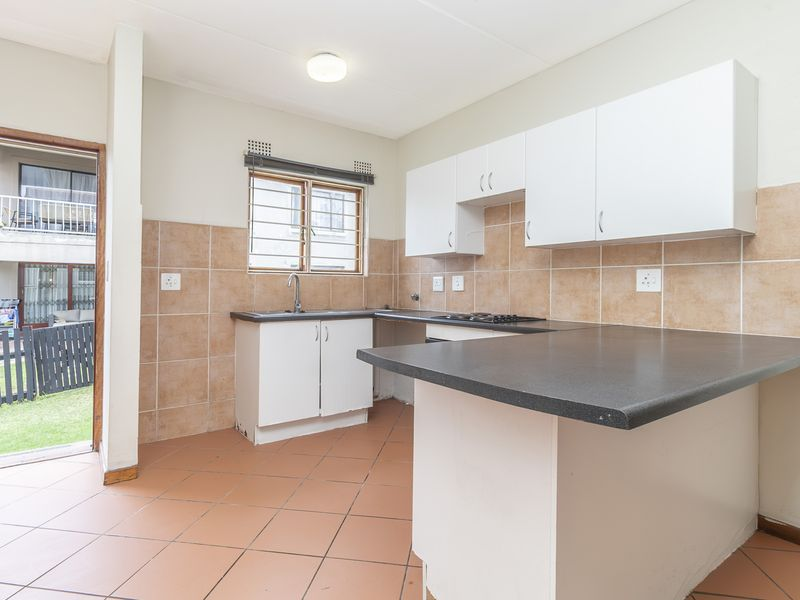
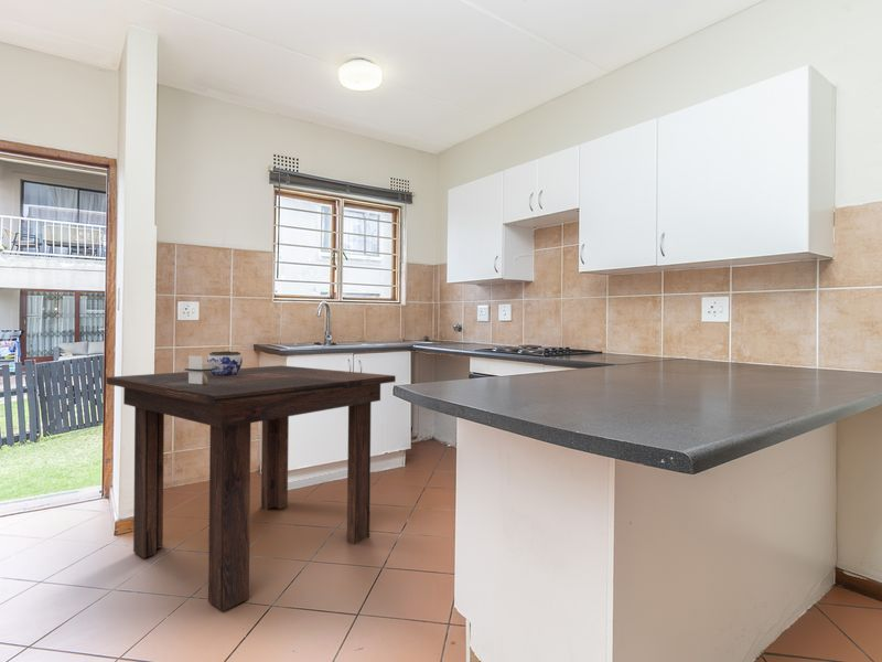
+ napkin holder (201, 369)
+ jar (225, 363)
+ dining table (261, 460)
